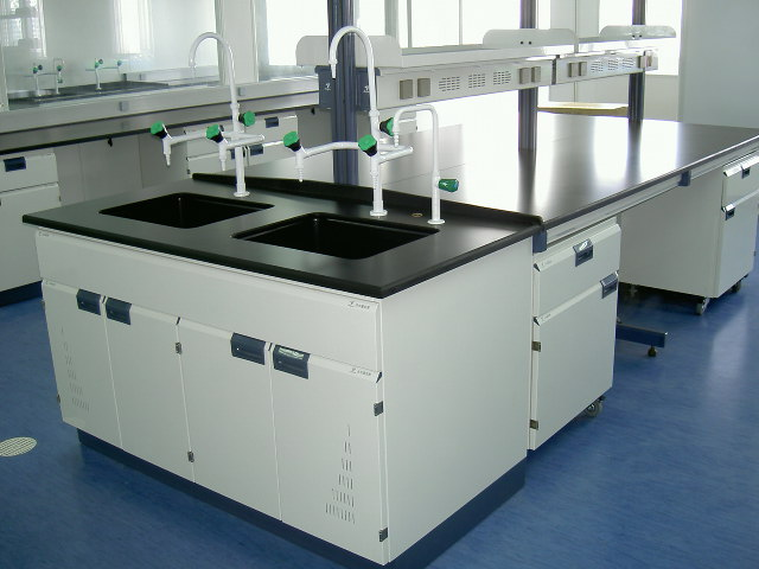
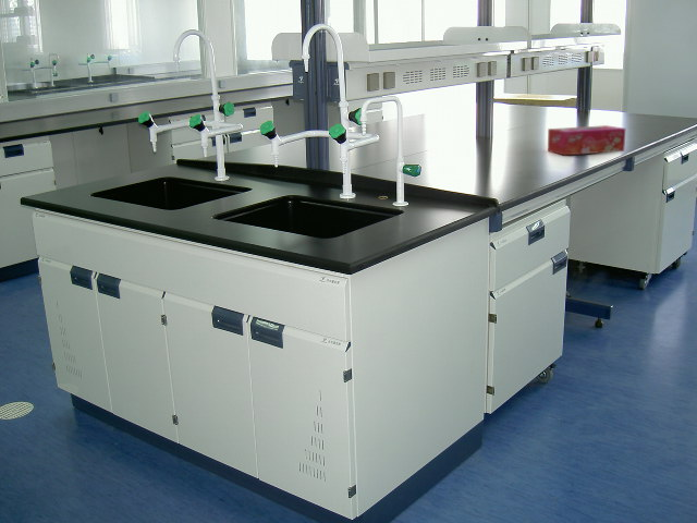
+ tissue box (586, 139)
